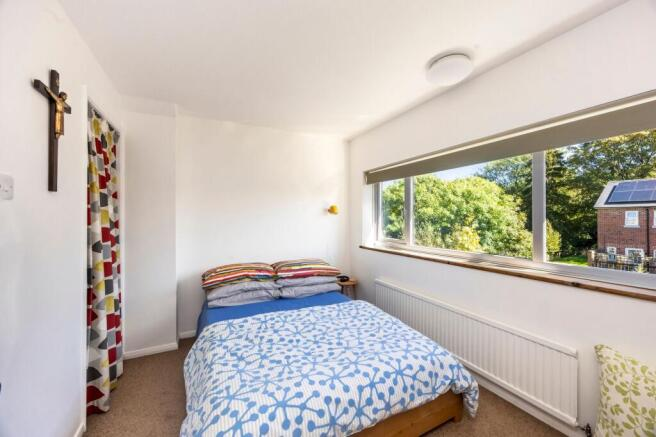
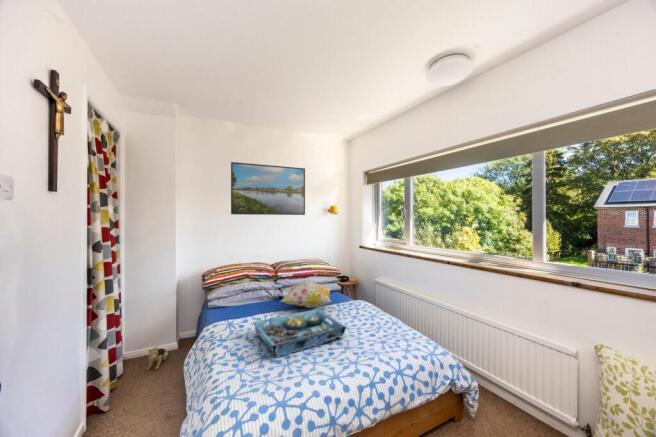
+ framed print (270, 190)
+ serving tray (298, 328)
+ decorative pillow (308, 294)
+ plush toy (158, 351)
